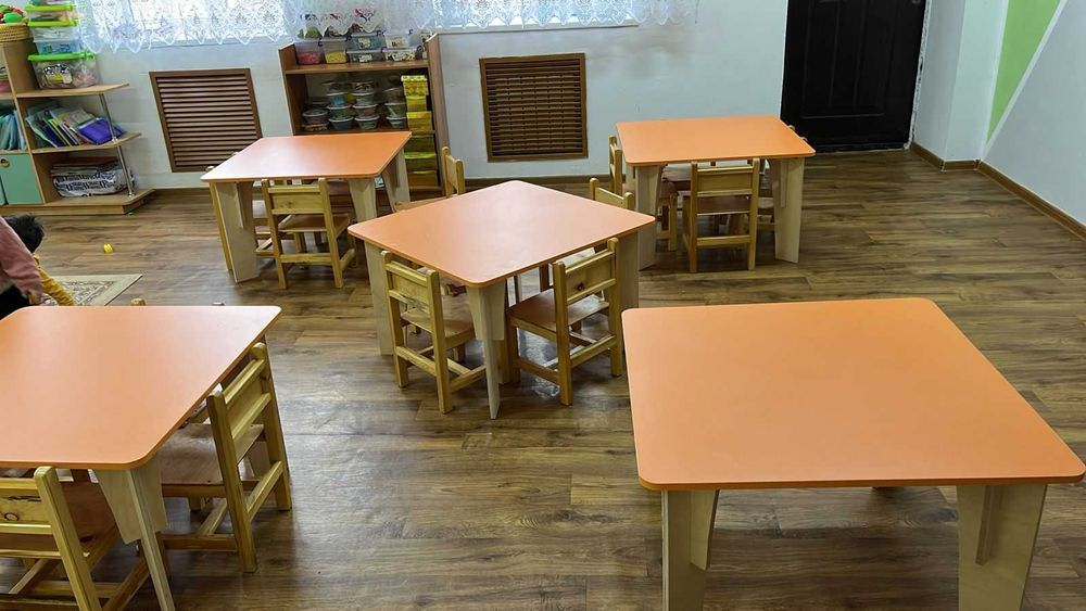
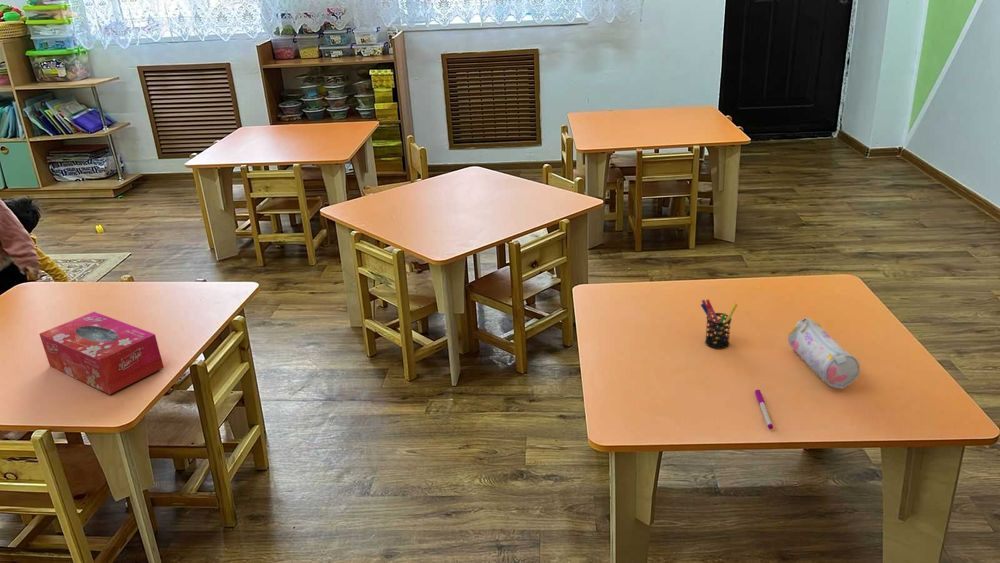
+ pen (763, 408)
+ pencil case (822, 351)
+ tissue box (101, 350)
+ pen holder (718, 322)
